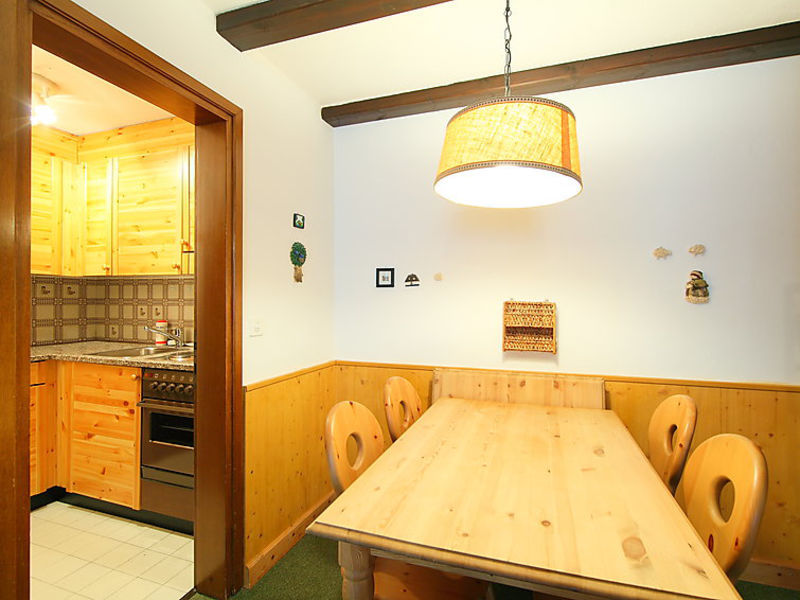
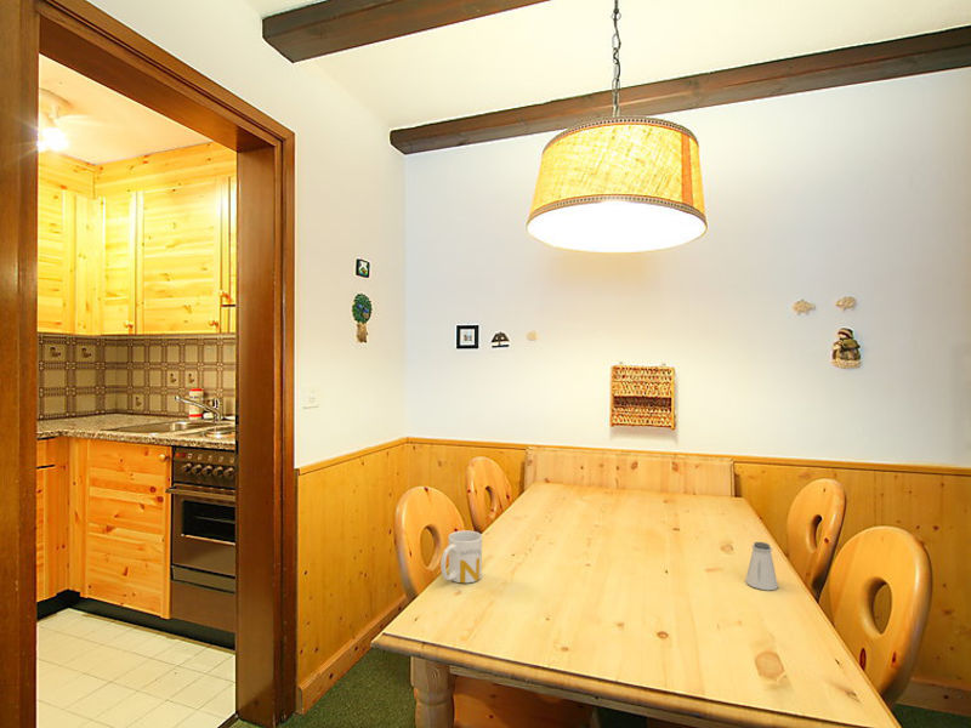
+ mug (462, 558)
+ saltshaker (761, 563)
